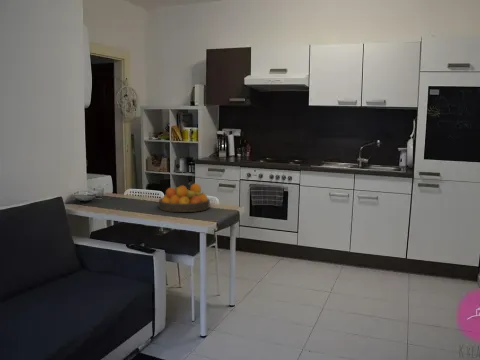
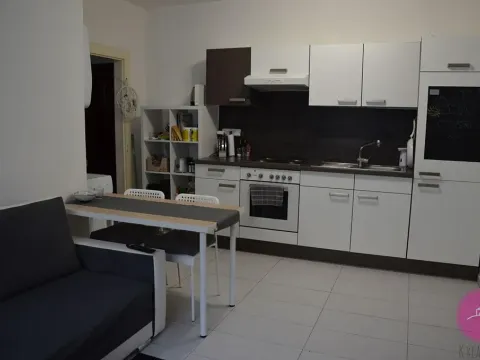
- fruit bowl (184, 196)
